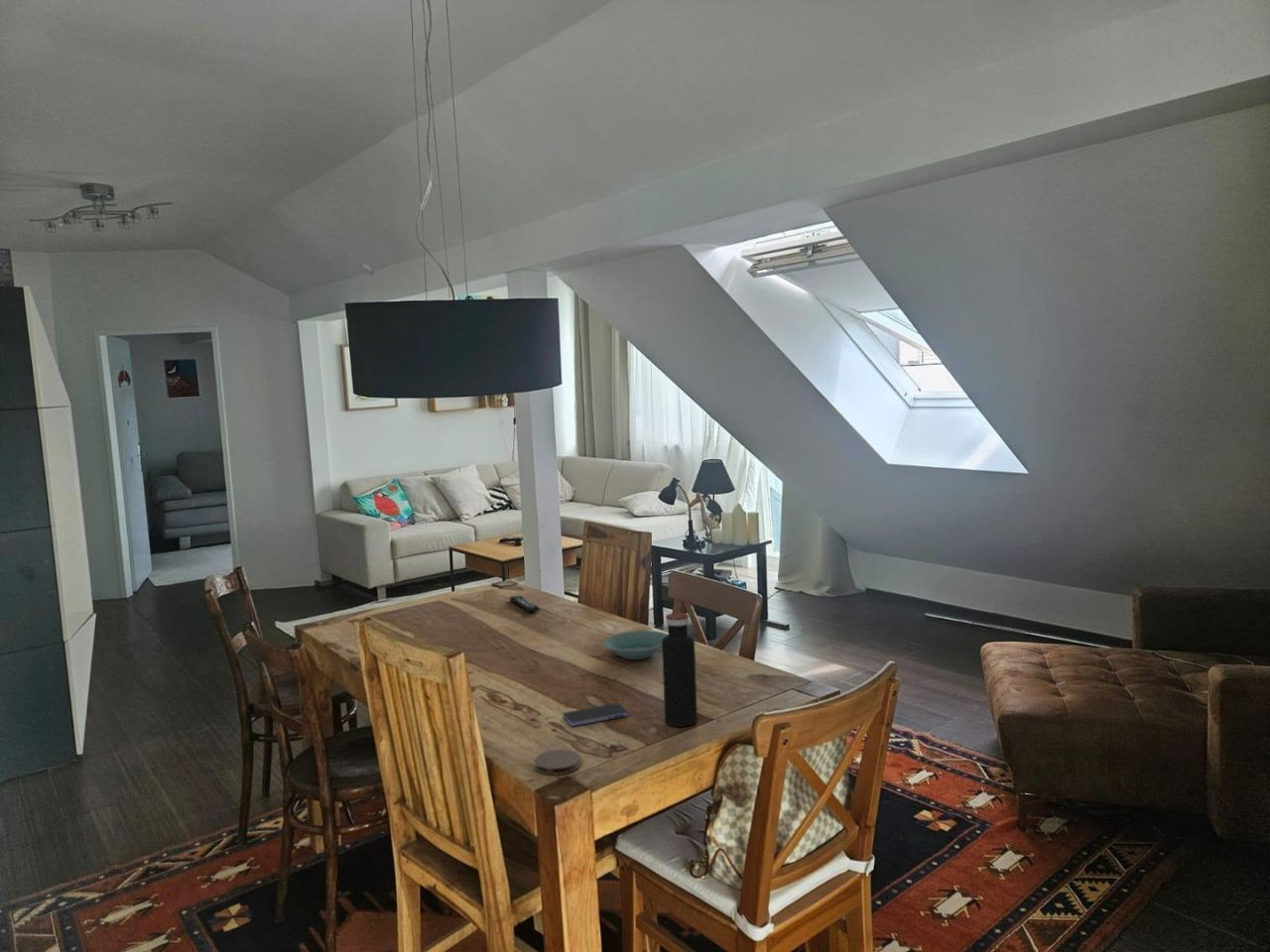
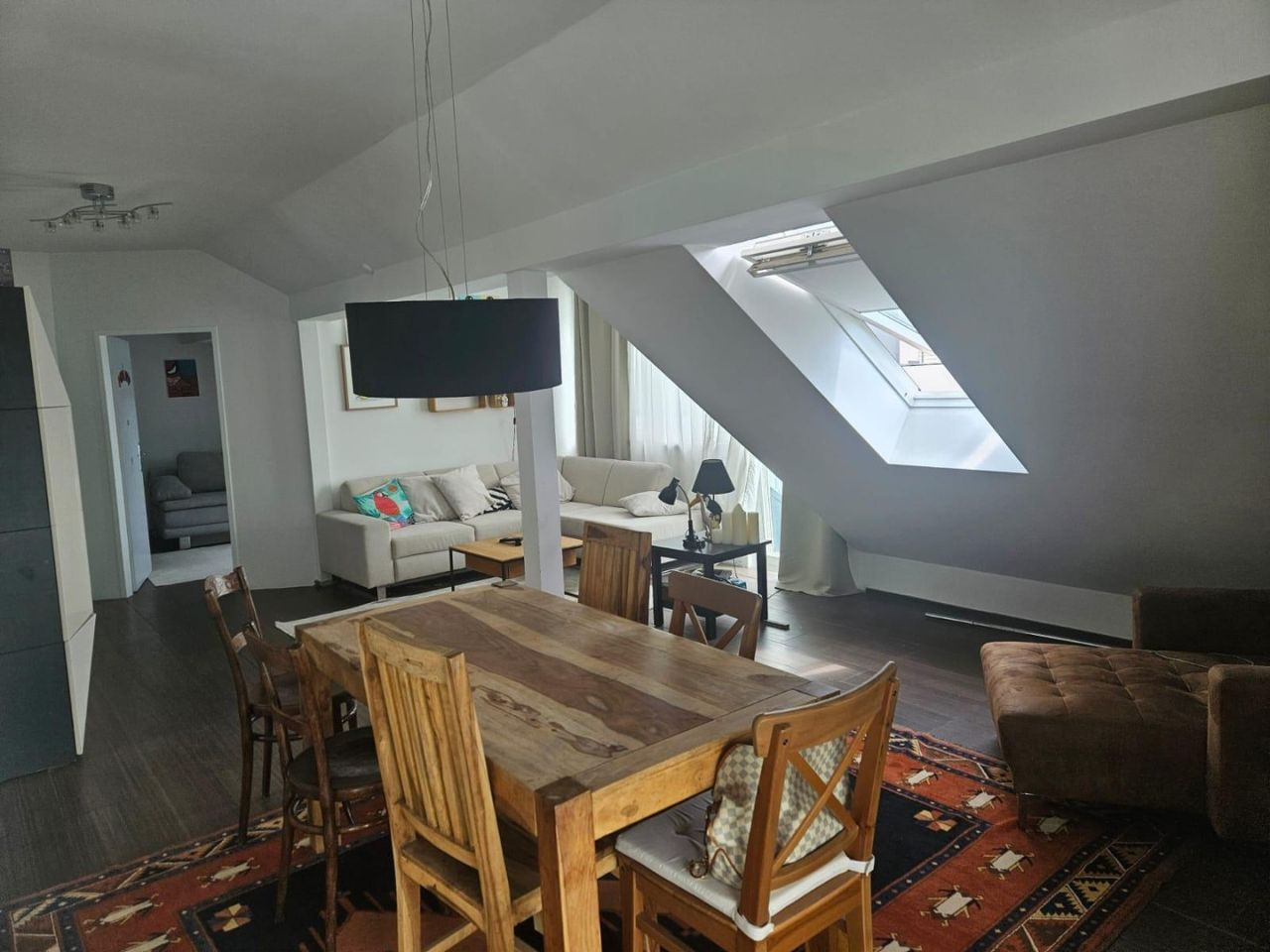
- remote control (524, 603)
- smartphone (595, 714)
- coaster (558, 762)
- water bottle (679, 668)
- bowl (637, 647)
